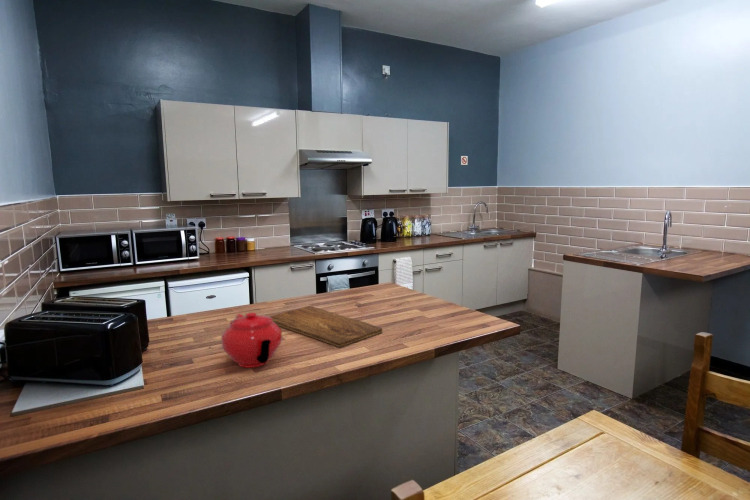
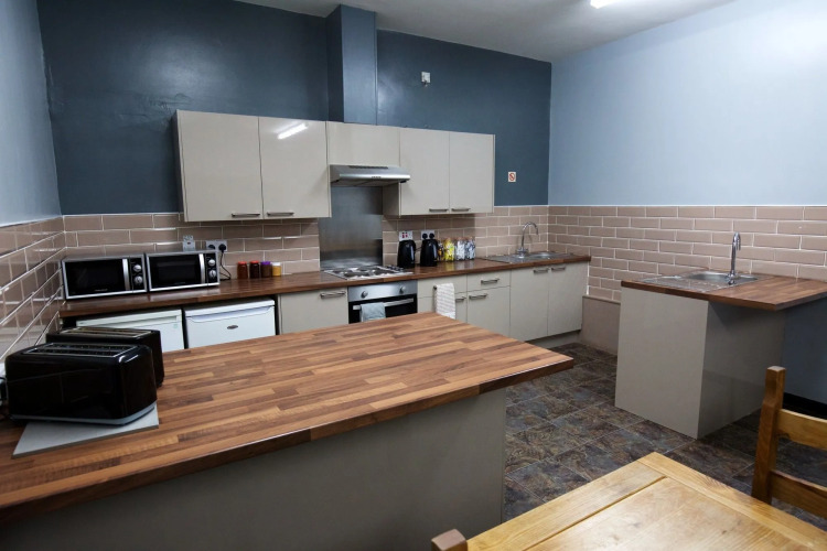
- teapot (252, 337)
- cutting board (322, 323)
